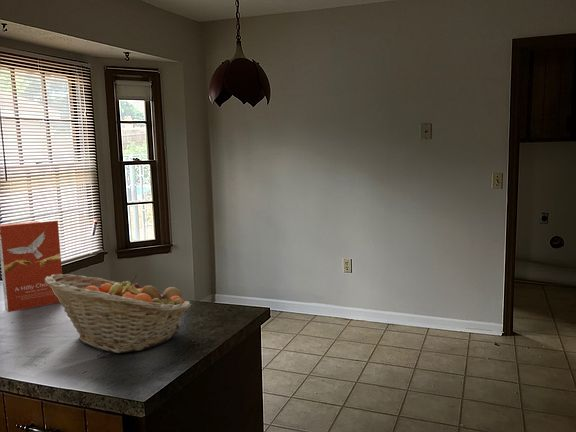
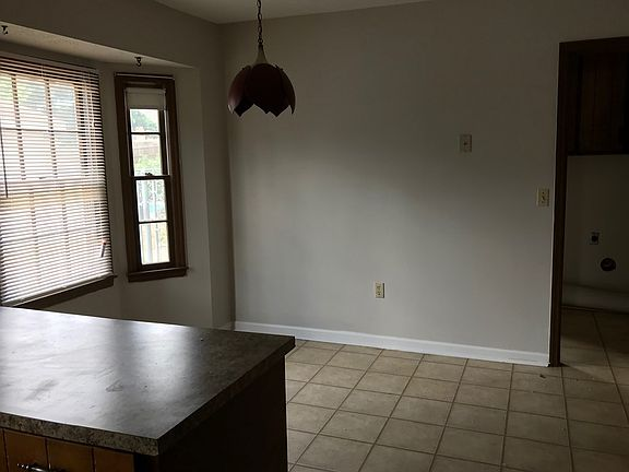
- fruit basket (119, 303)
- cereal box (31, 264)
